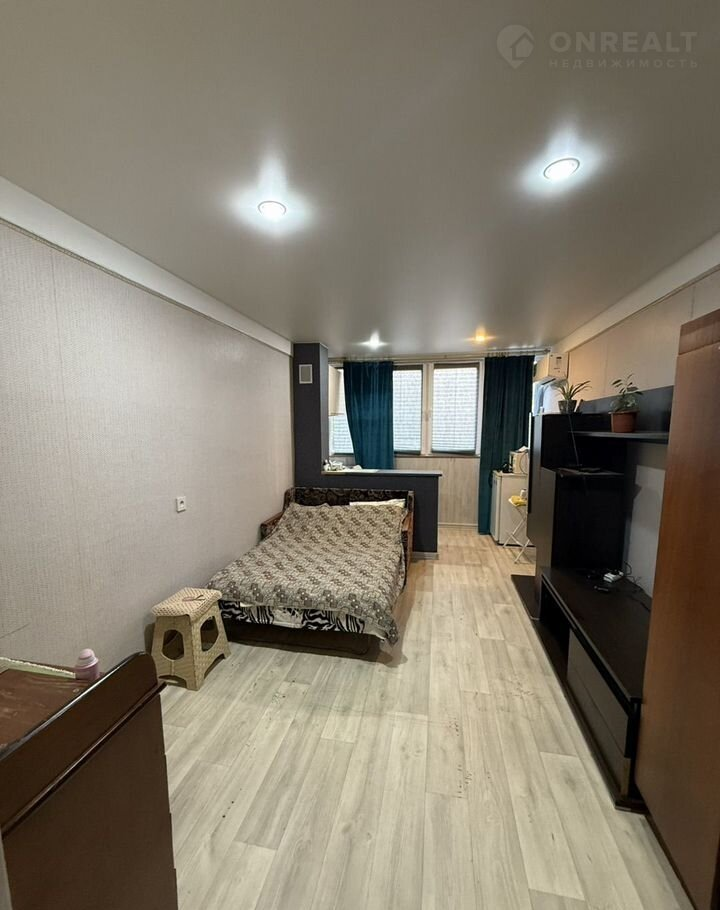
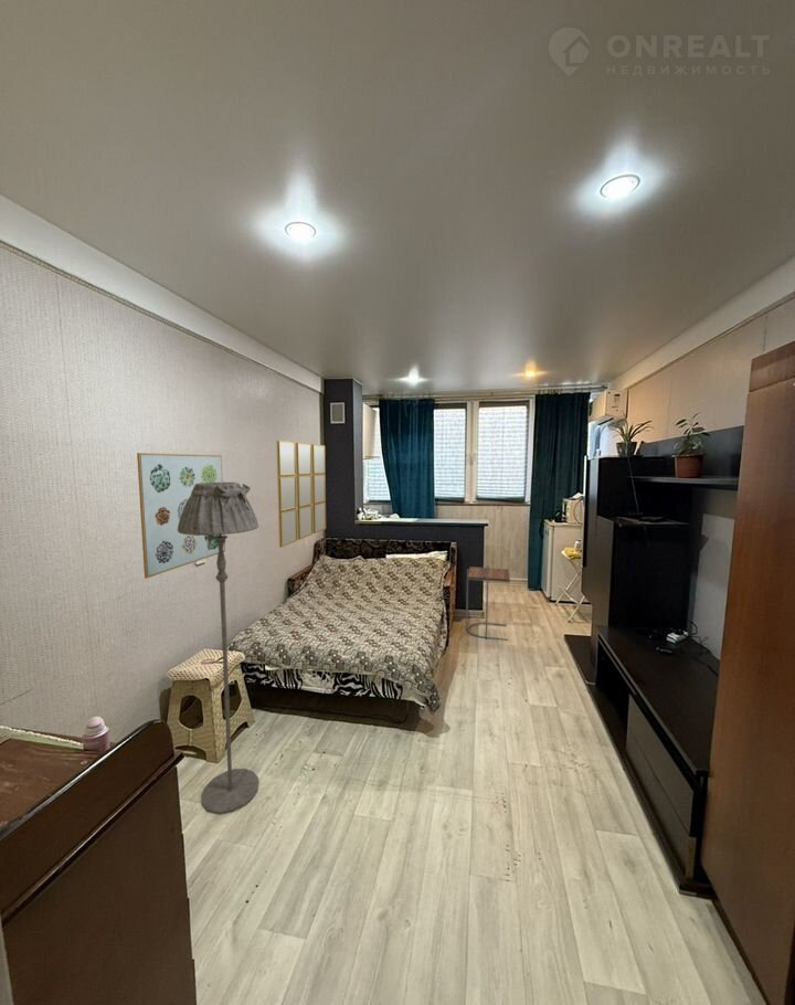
+ side table (487, 601)
+ wall art (183, 507)
+ home mirror (305, 490)
+ floor lamp (224, 643)
